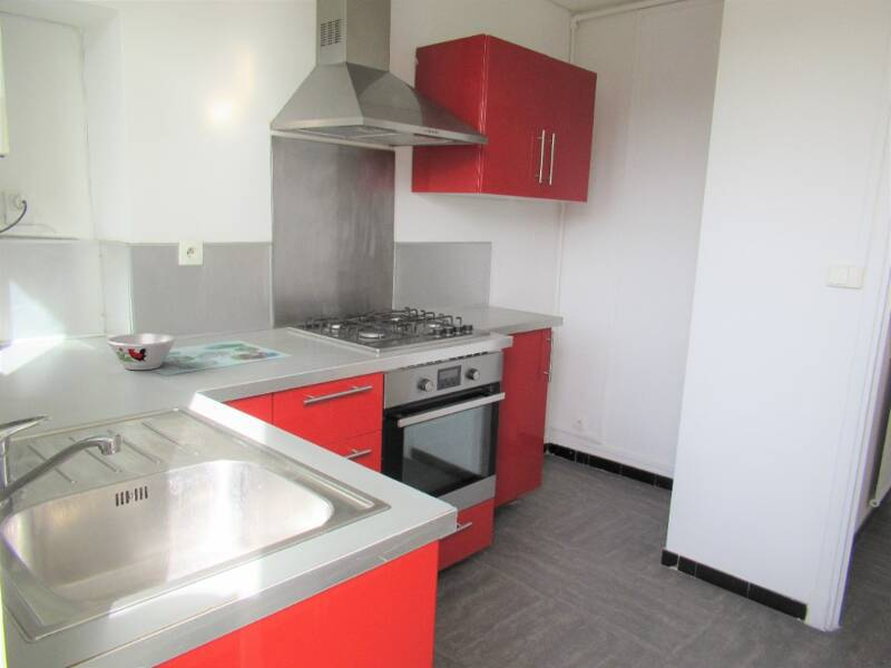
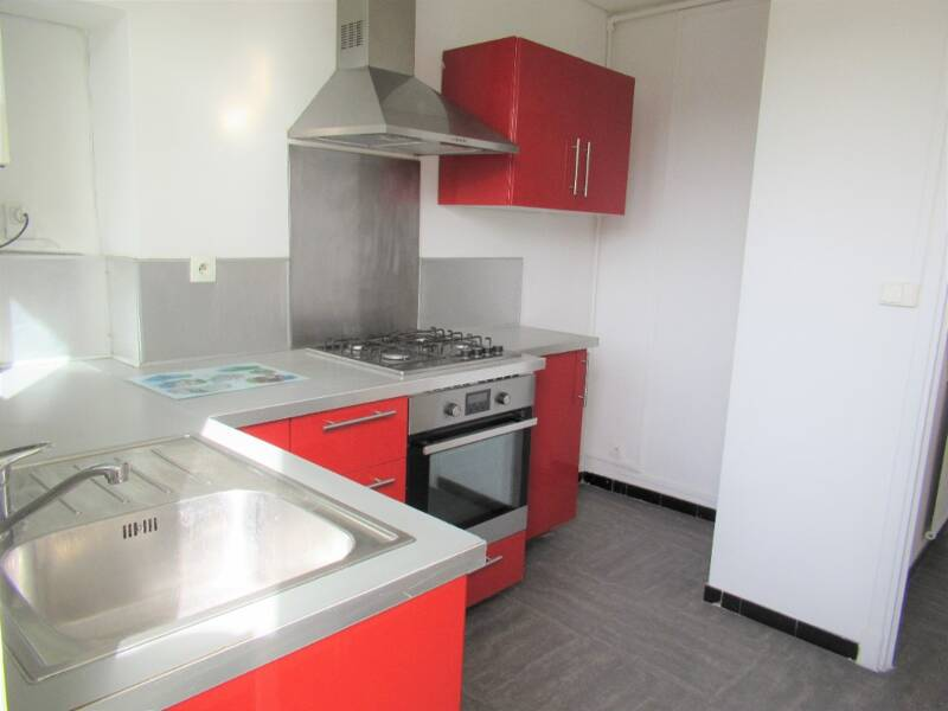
- bowl (143, 352)
